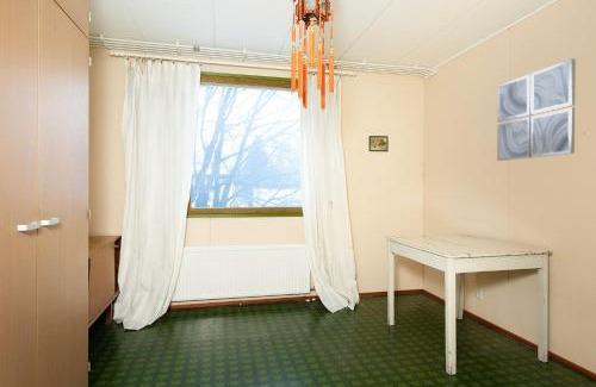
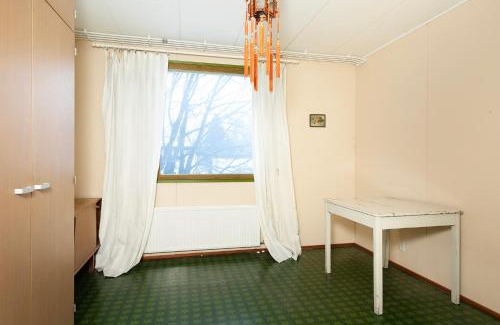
- wall art (530, 114)
